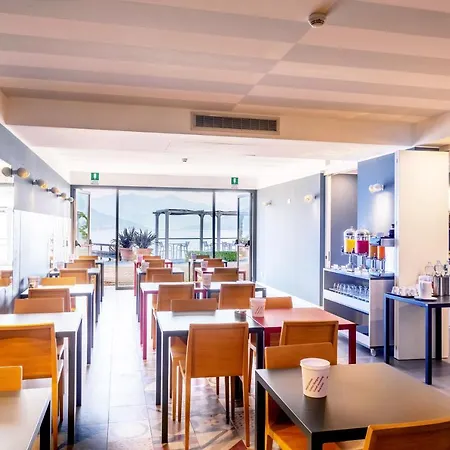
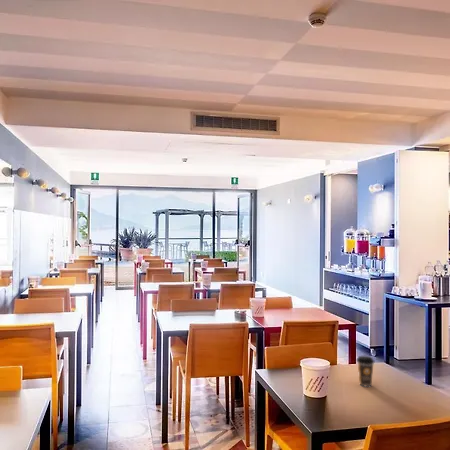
+ coffee cup (365, 371)
